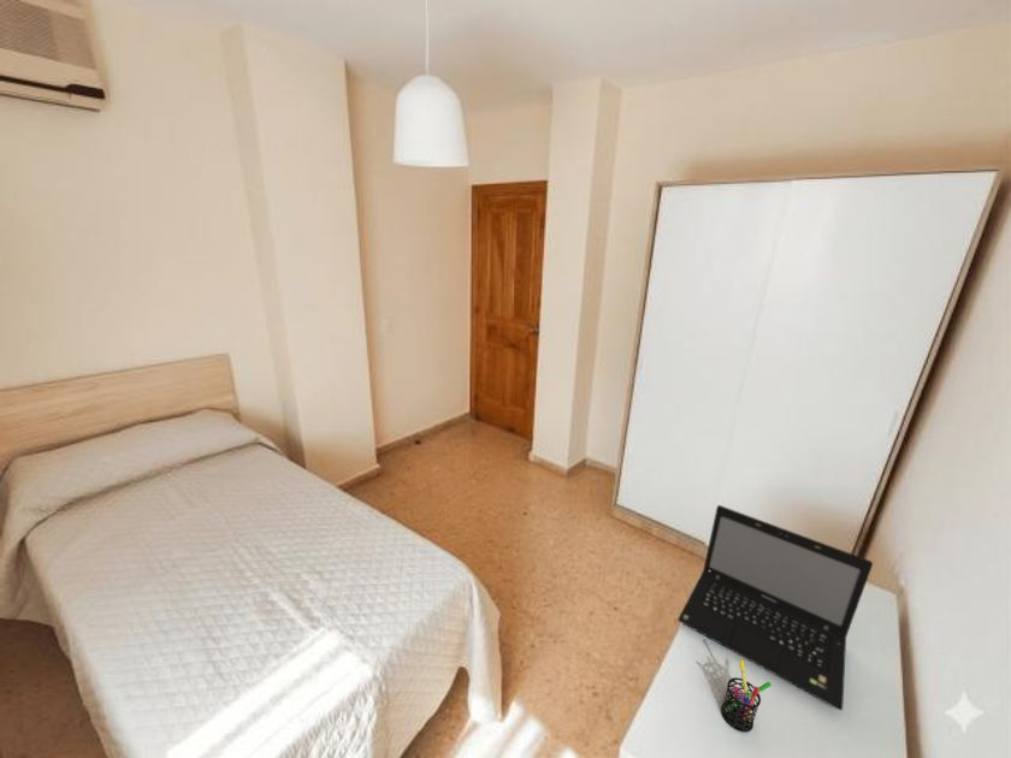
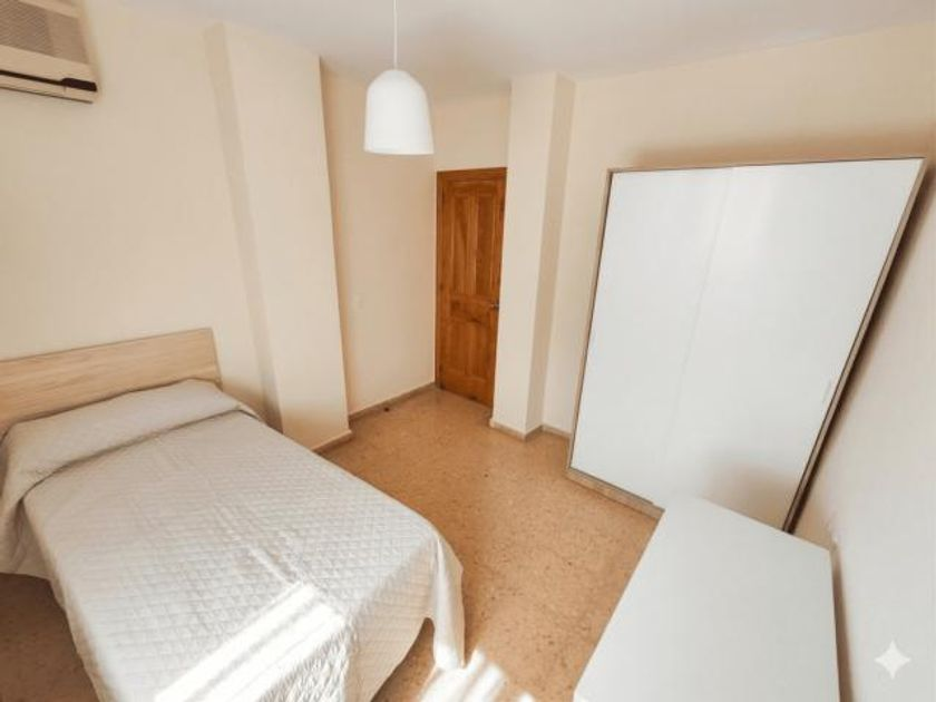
- pen holder (746, 697)
- laptop (769, 594)
